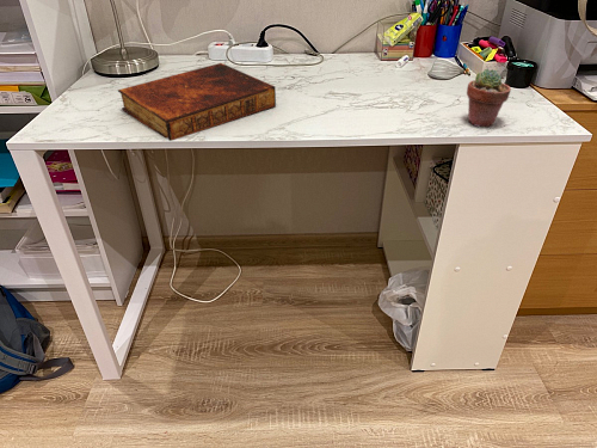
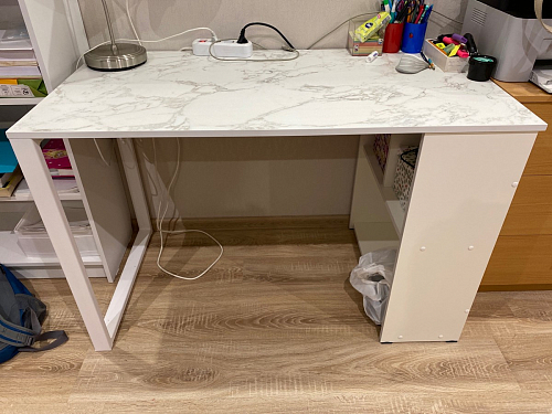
- potted succulent (486, 96)
- book (198, 98)
